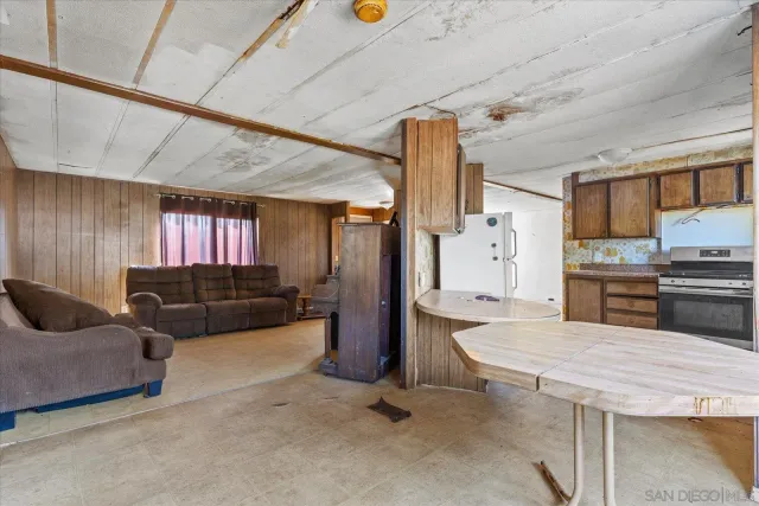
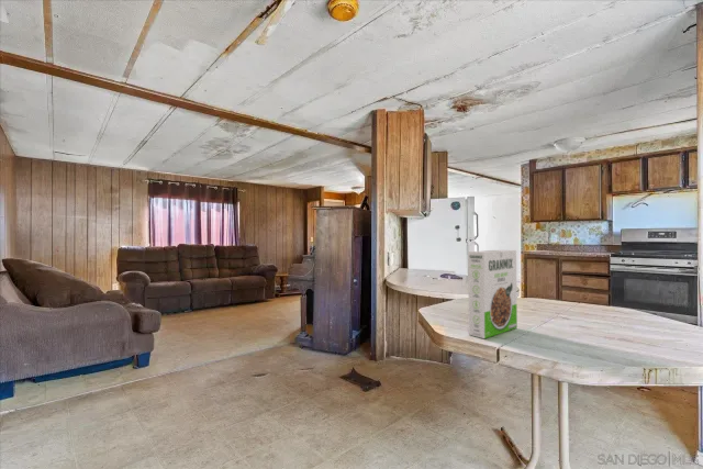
+ cereal box (493, 290)
